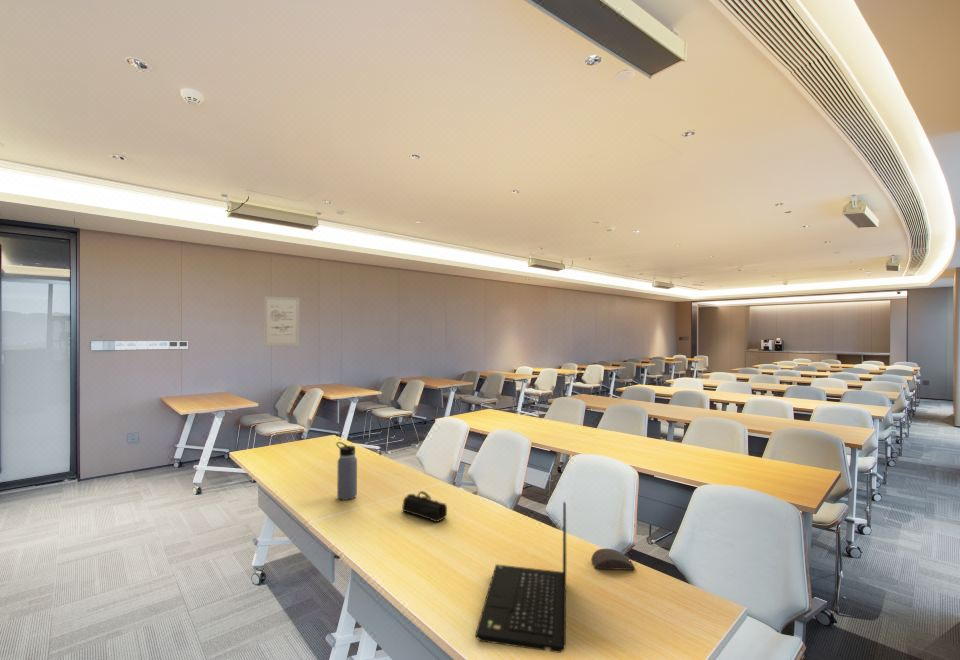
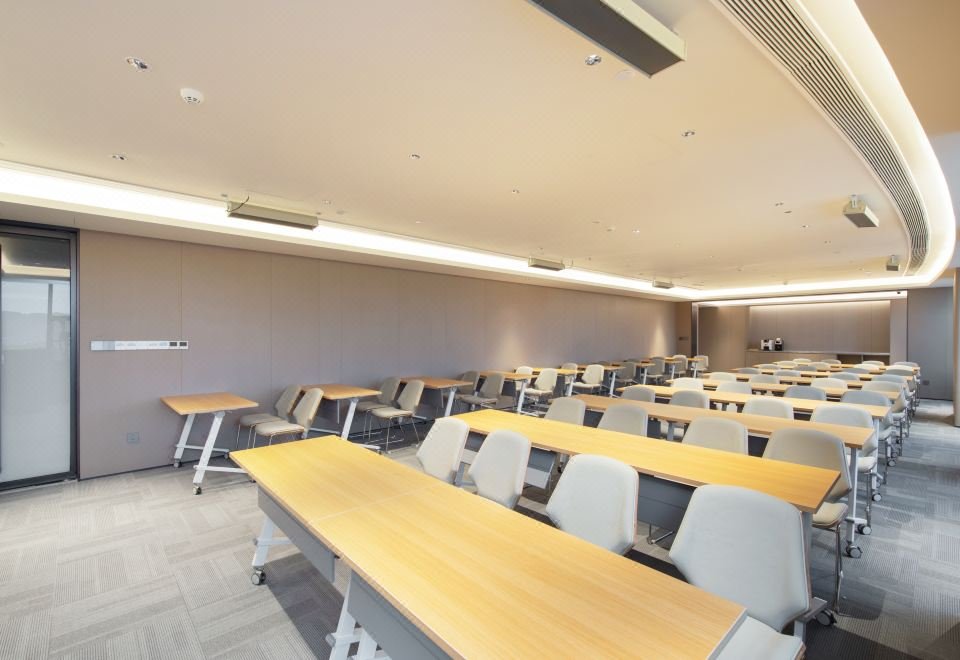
- pencil case (424, 502)
- wall art (282, 321)
- computer mouse (612, 558)
- water bottle (346, 468)
- laptop (523, 567)
